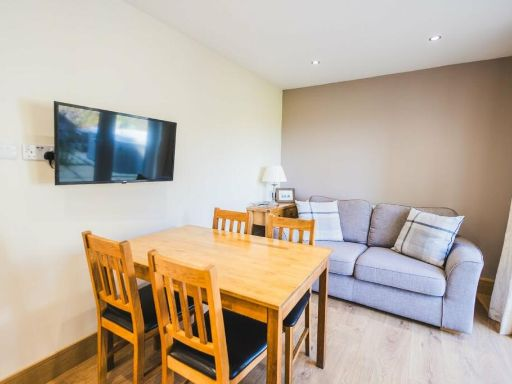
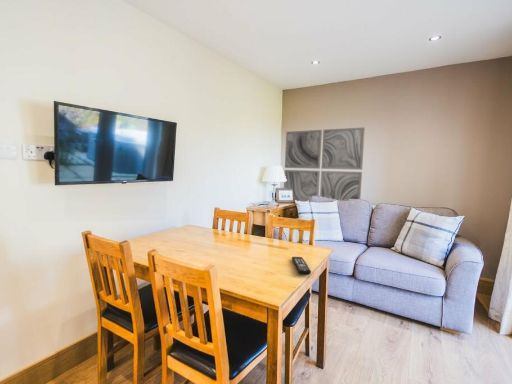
+ remote control (300, 265)
+ wall art (321, 168)
